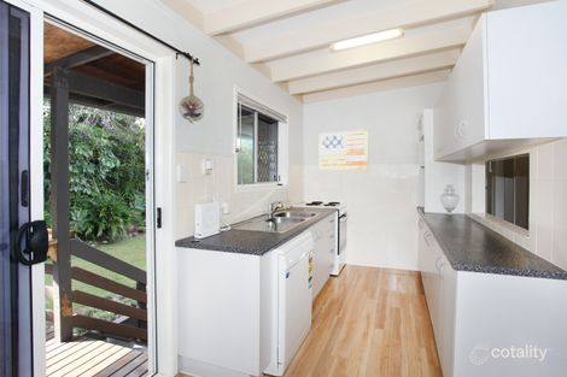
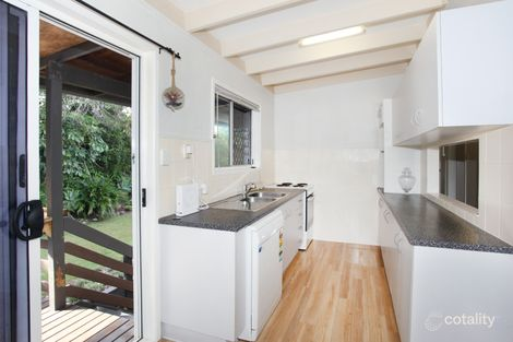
- wall art (343, 151)
